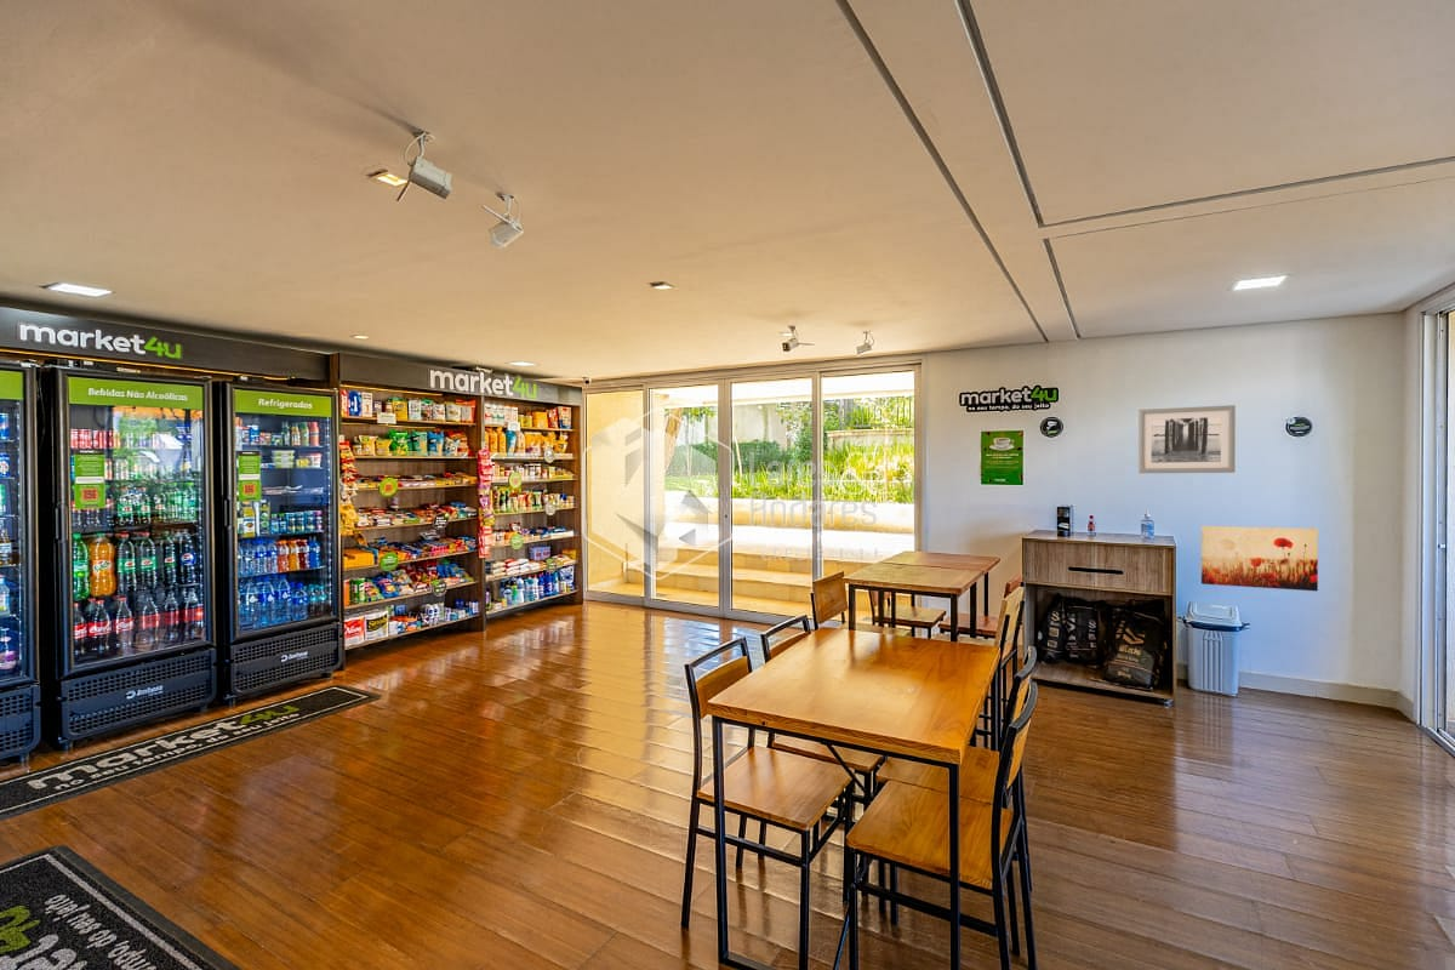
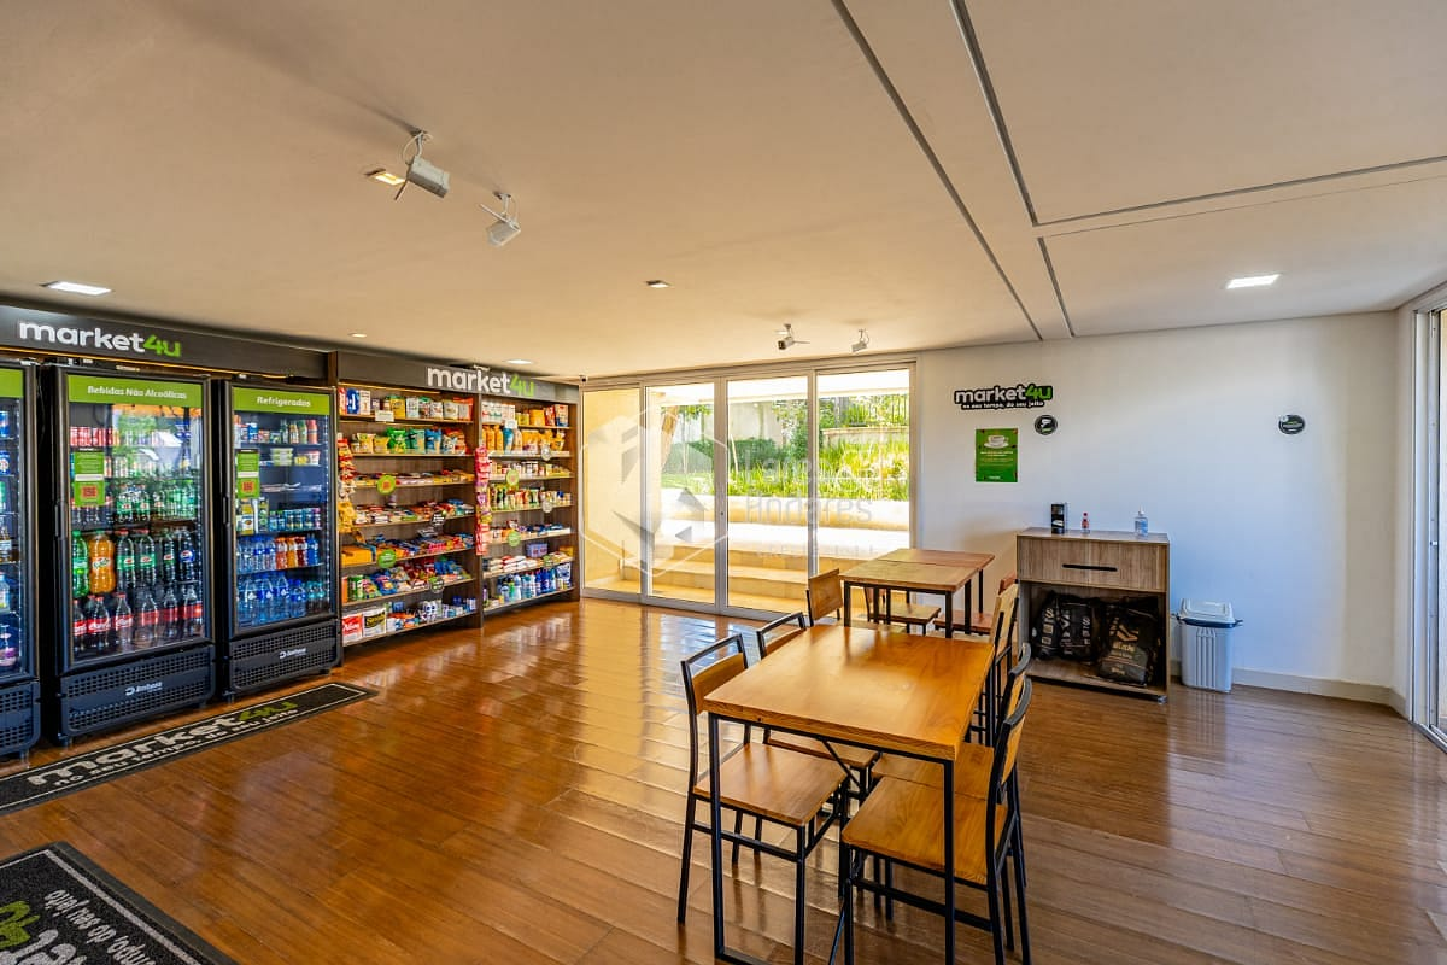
- wall art (1185, 440)
- wall art (1257, 557)
